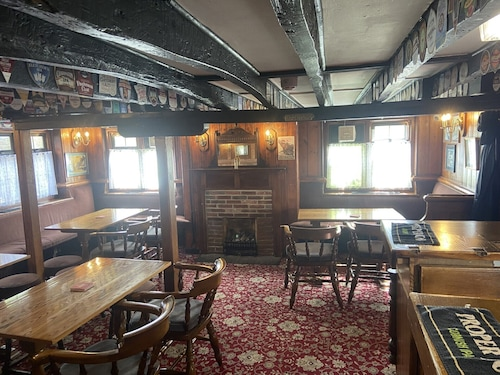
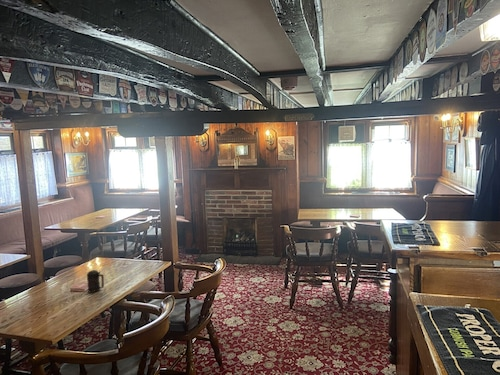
+ beer mug (95, 280)
